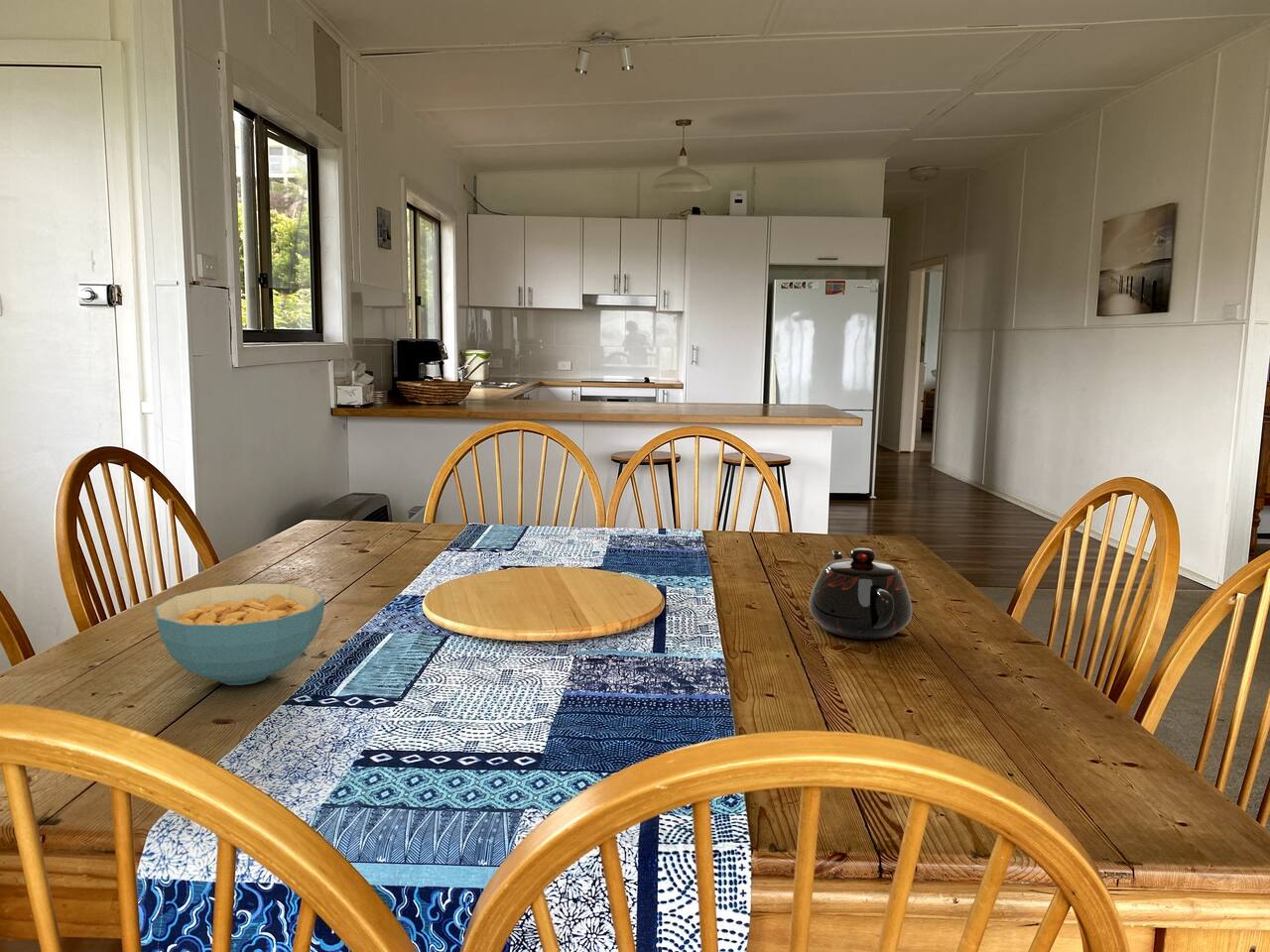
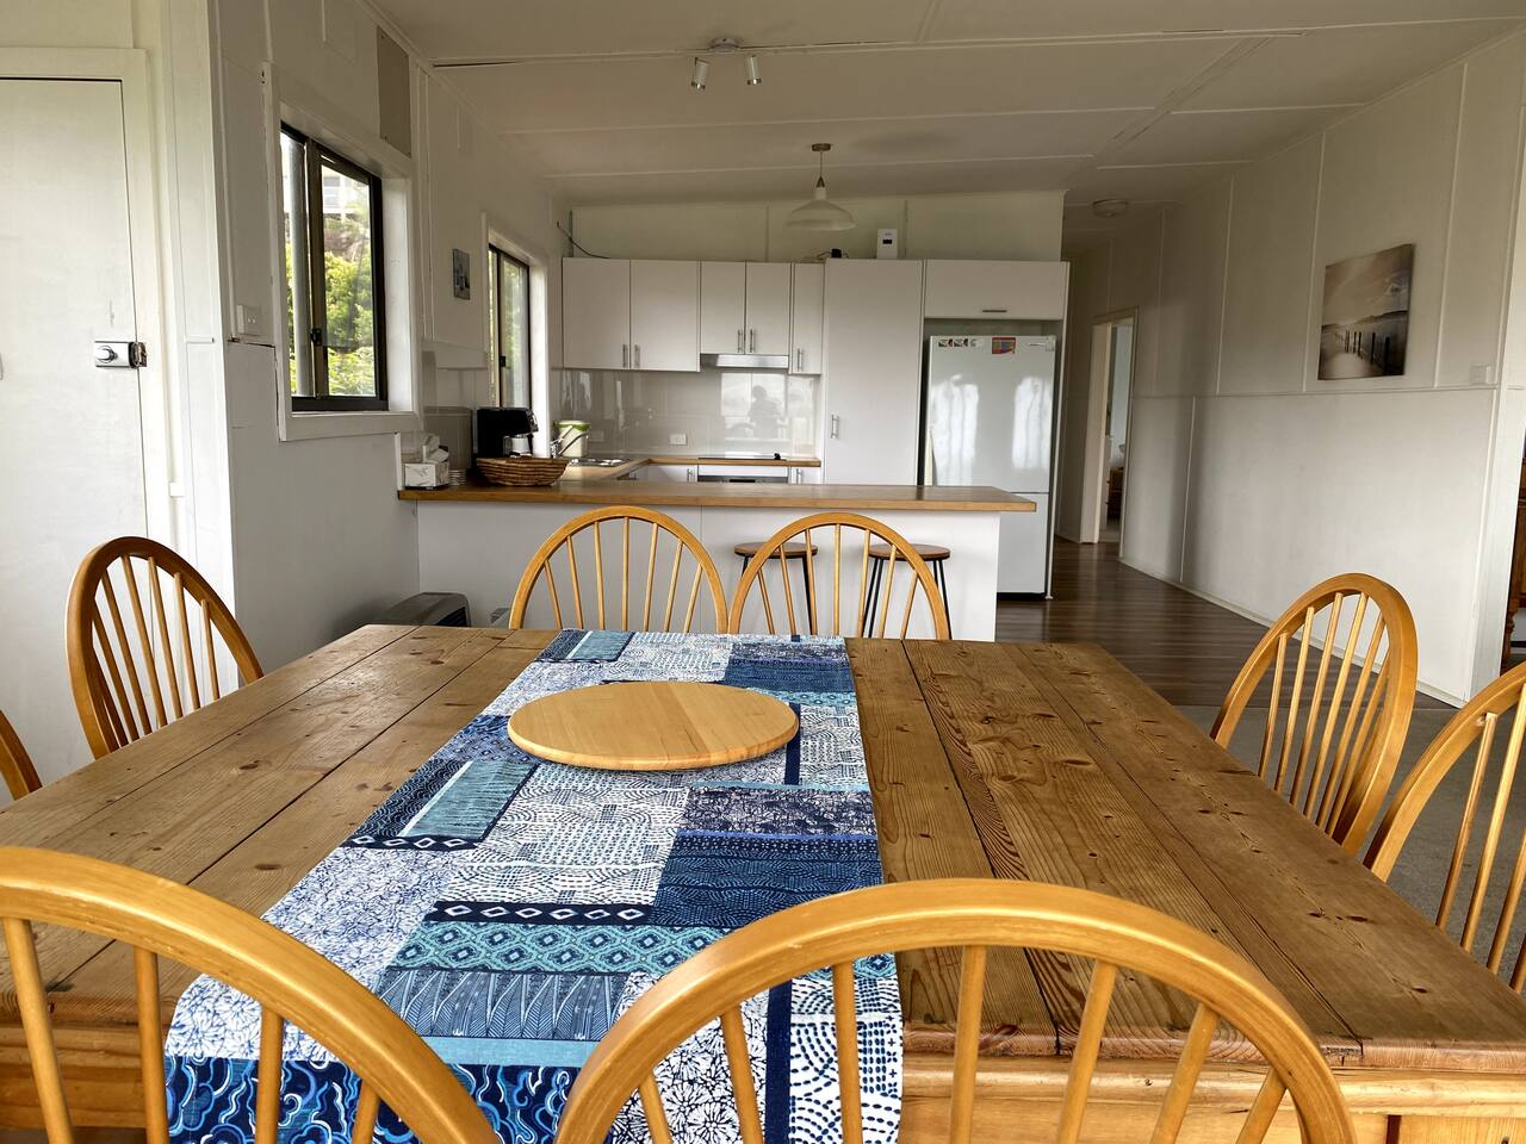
- teapot (858, 587)
- cereal bowl (242, 640)
